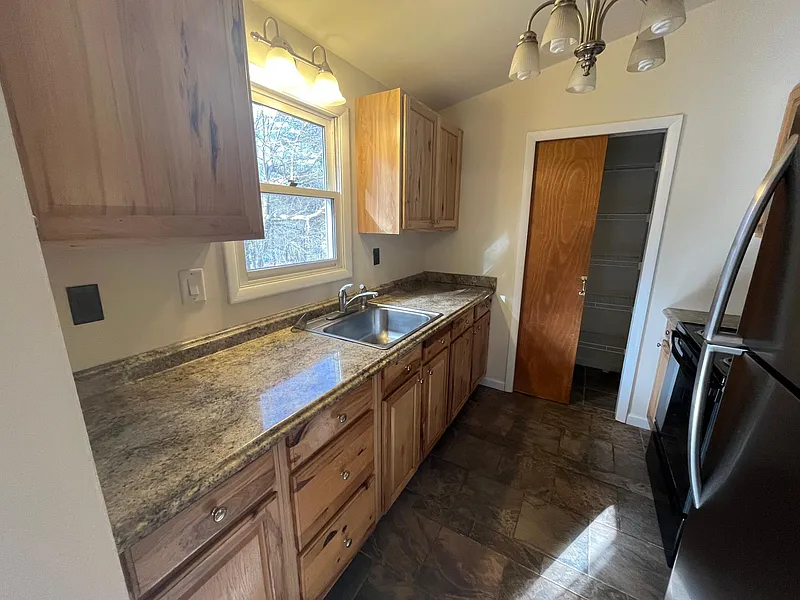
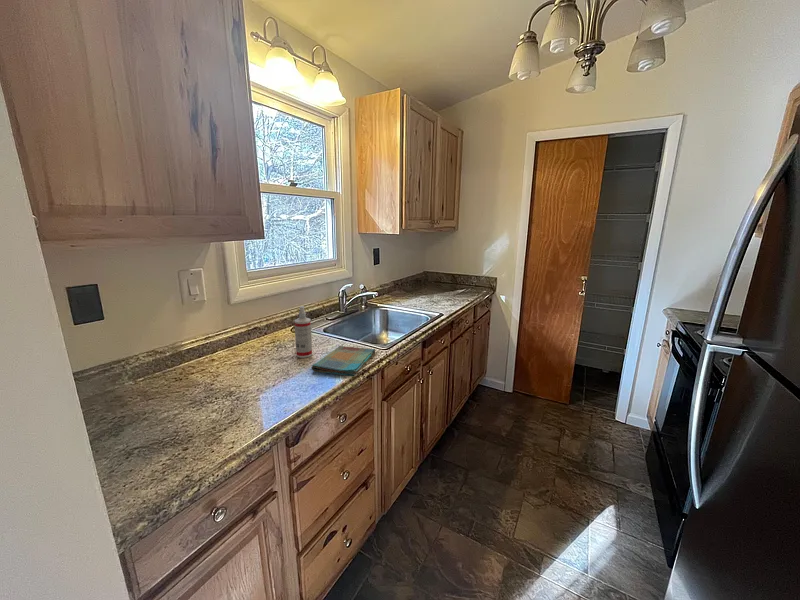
+ spray bottle (303, 331)
+ dish towel (345, 358)
